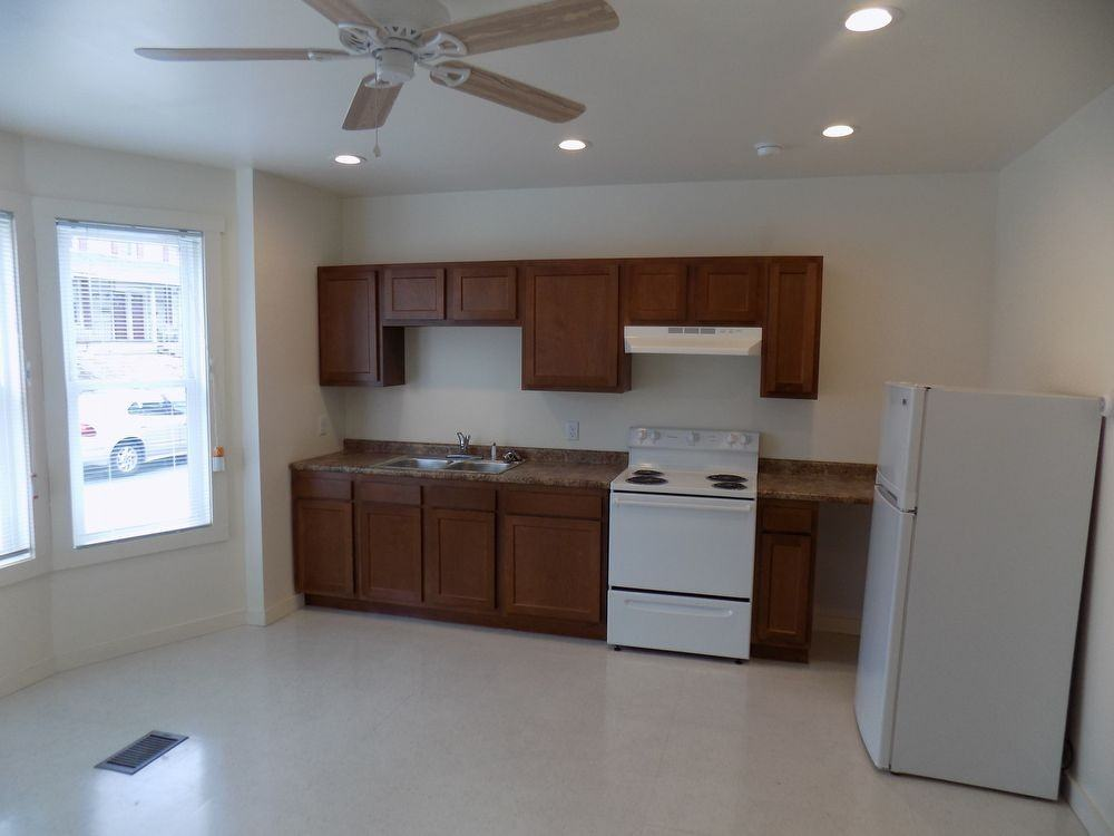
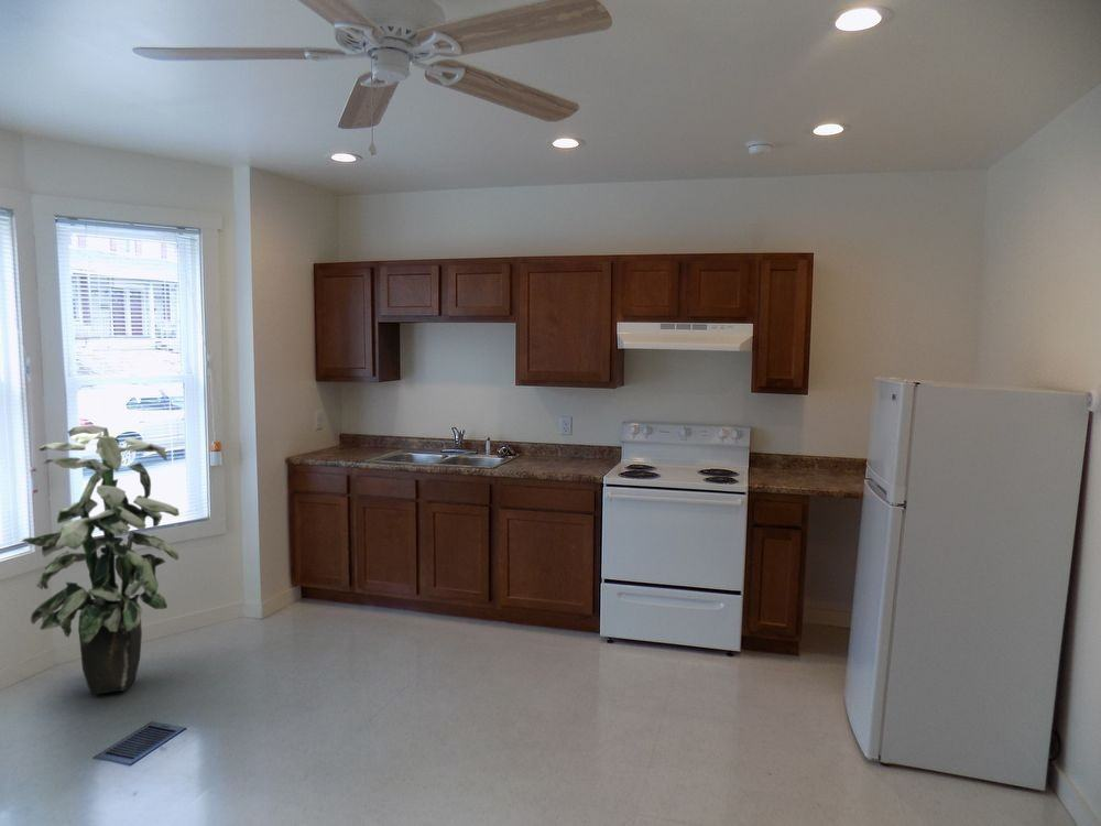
+ indoor plant (101, 556)
